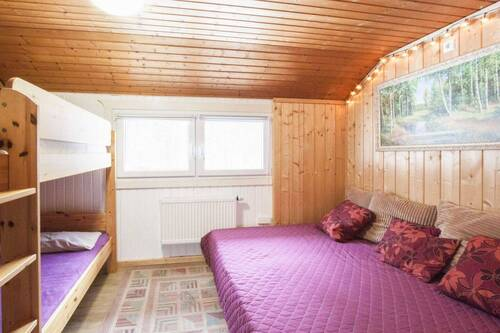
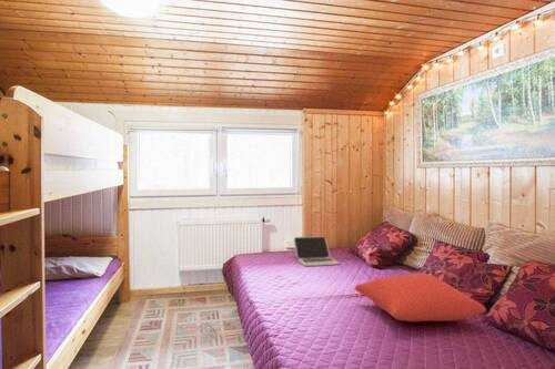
+ cushion (412, 296)
+ laptop (315, 249)
